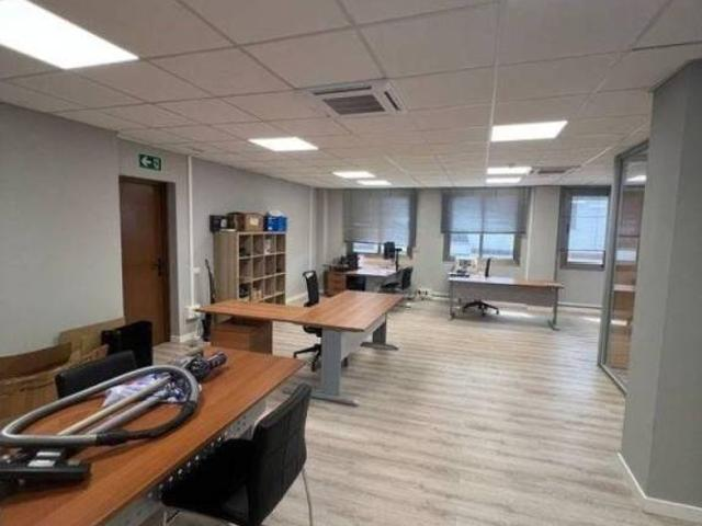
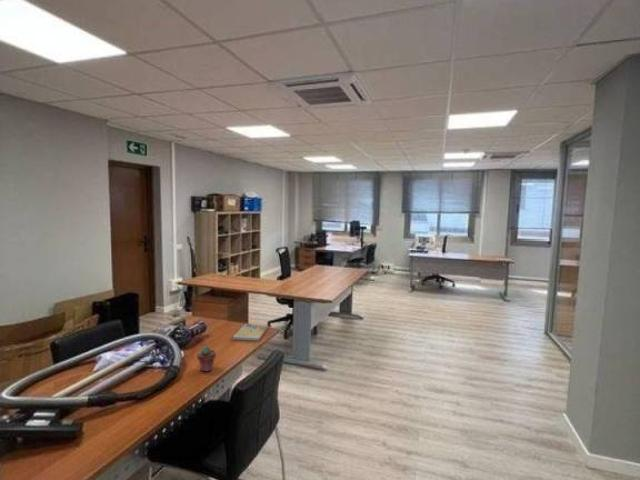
+ potted succulent (206, 357)
+ book (251, 332)
